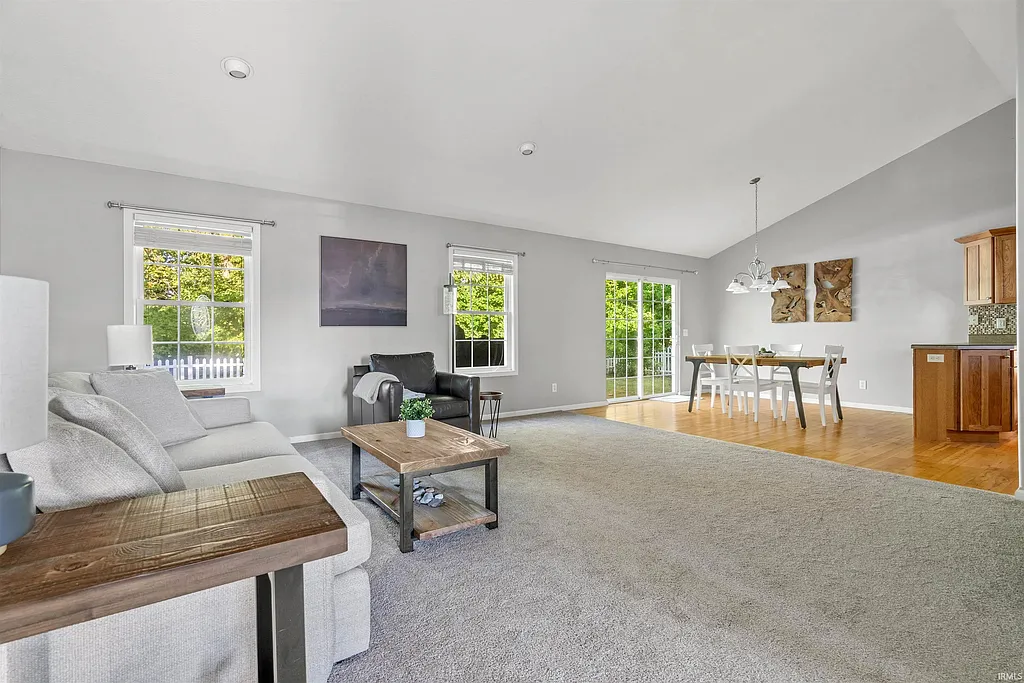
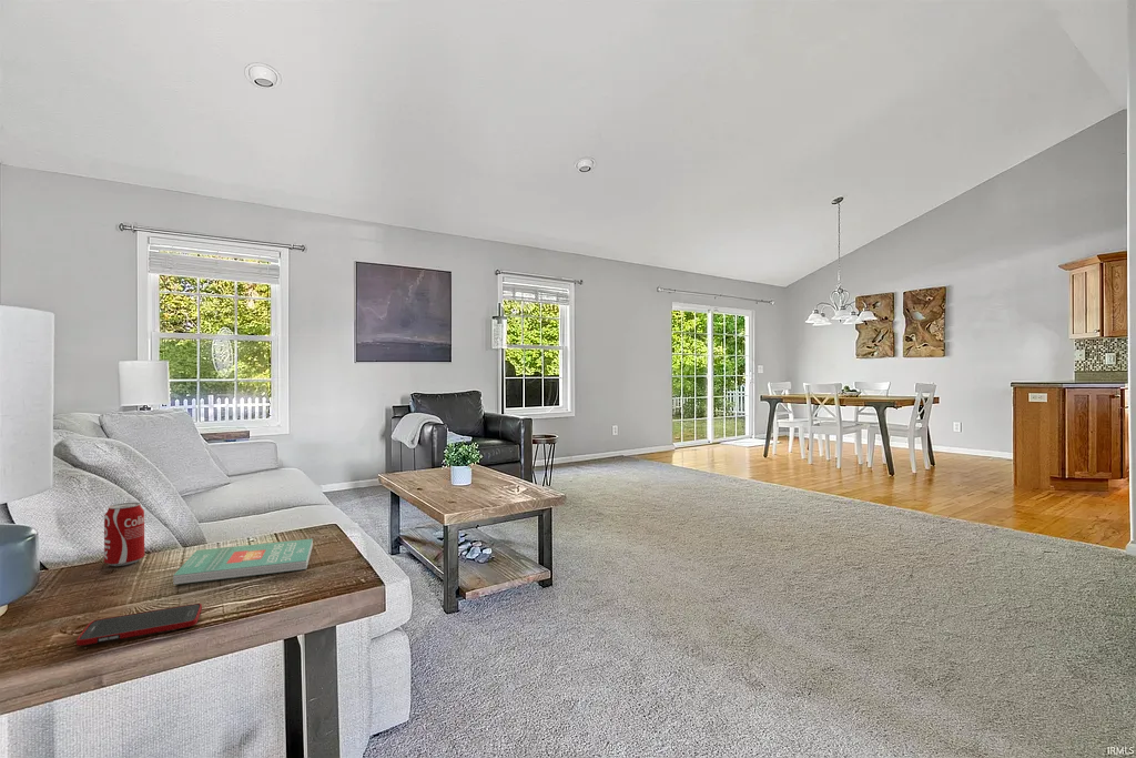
+ cell phone (143, 623)
+ book (250, 558)
+ beverage can (124, 533)
